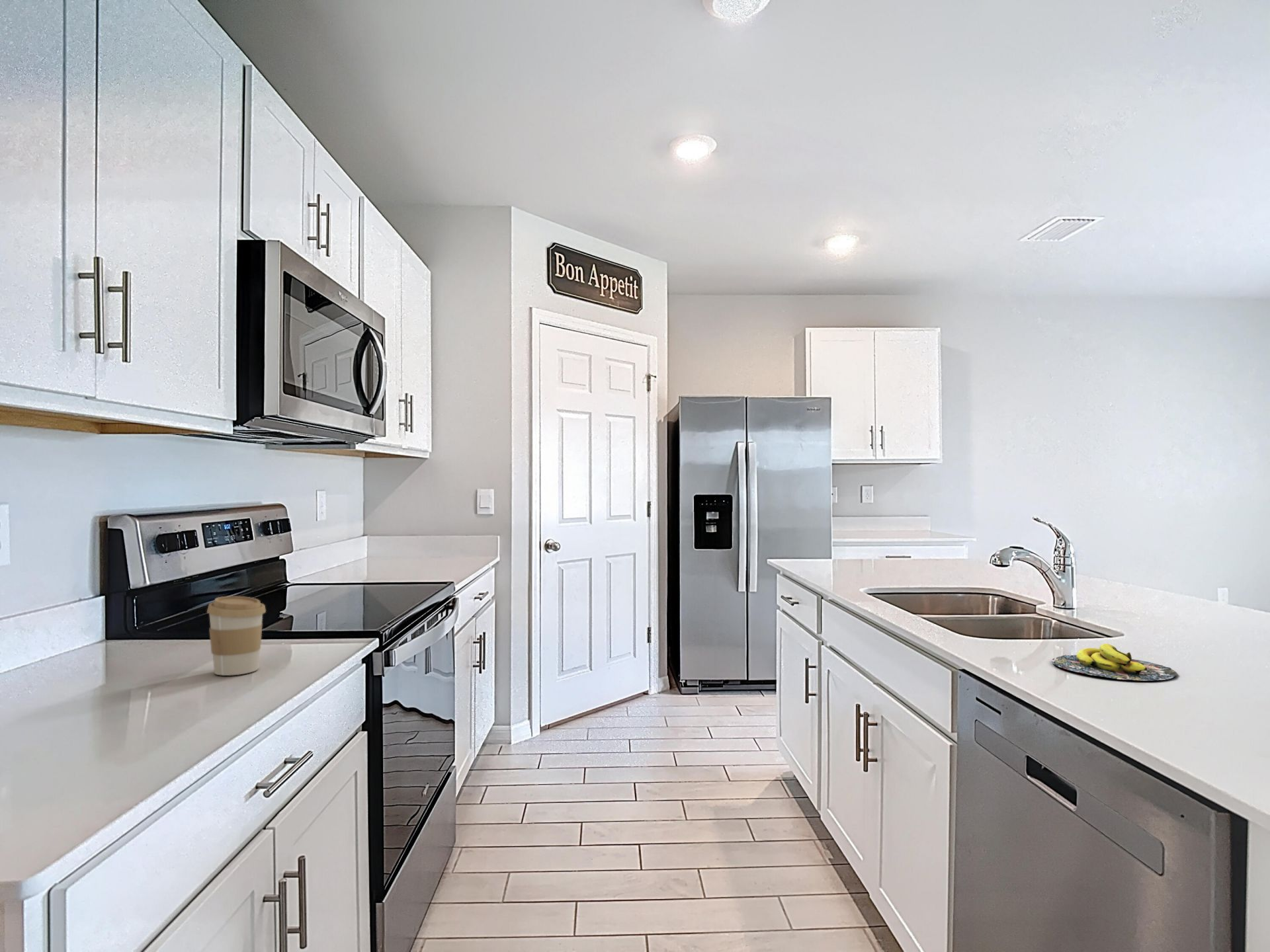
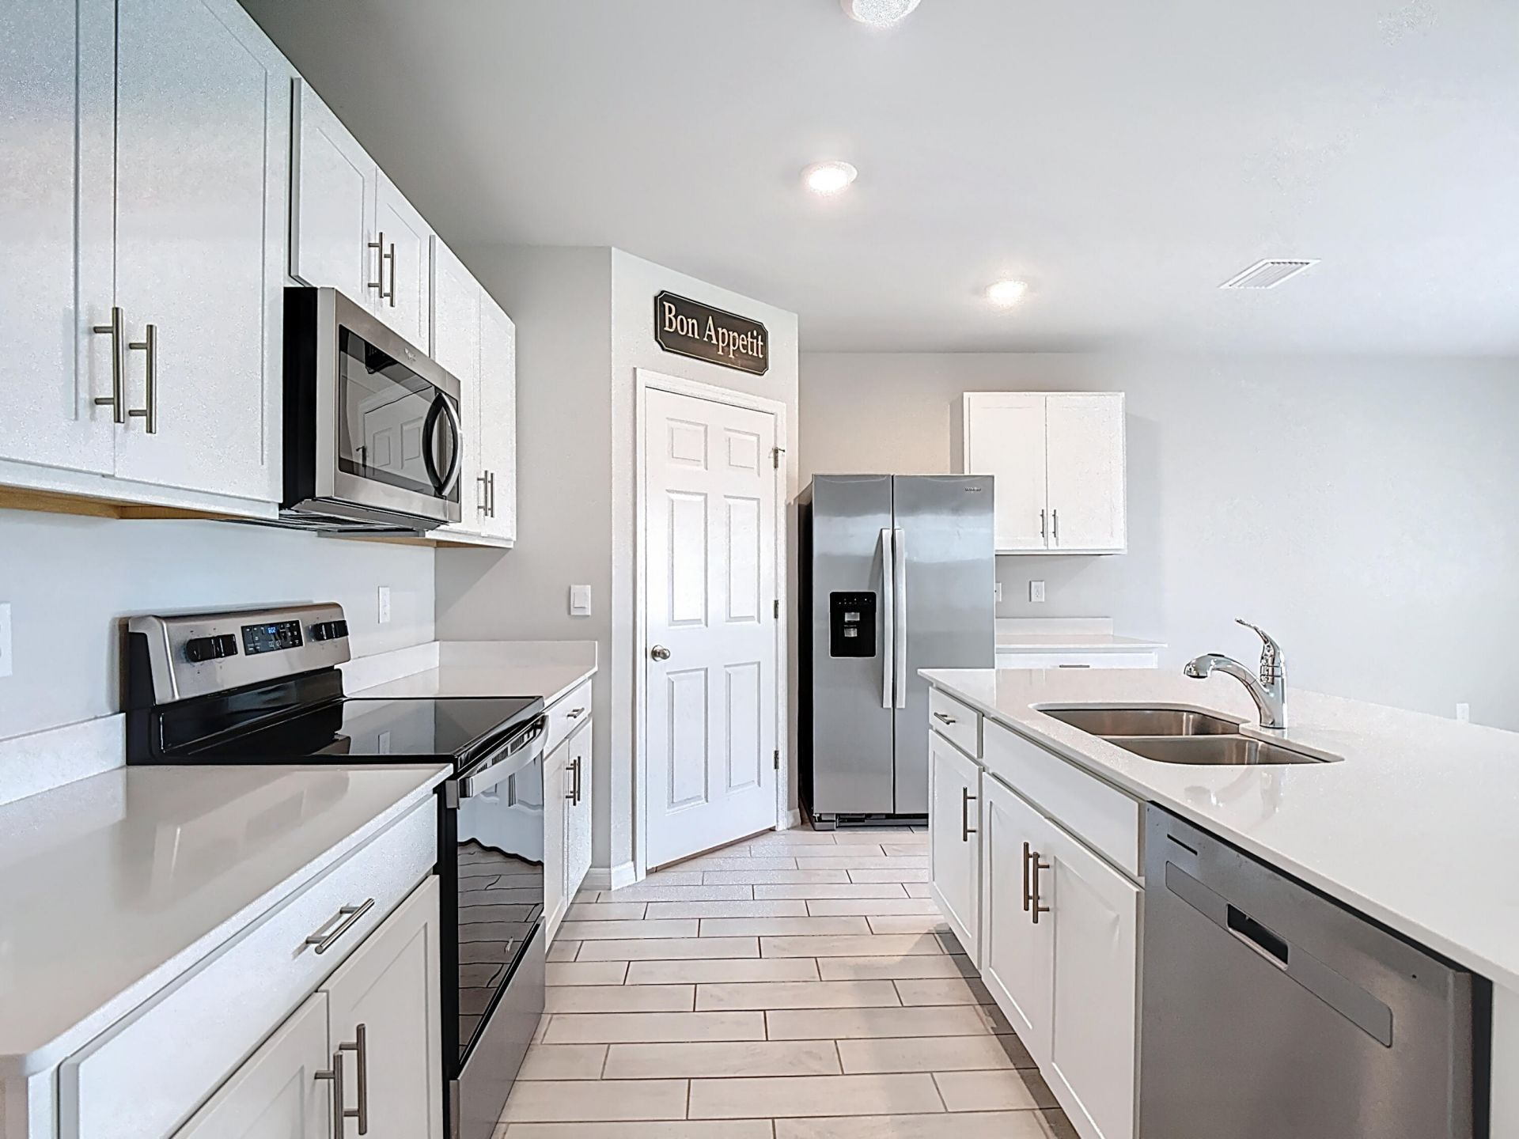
- banana (1112, 656)
- coffee cup (236, 634)
